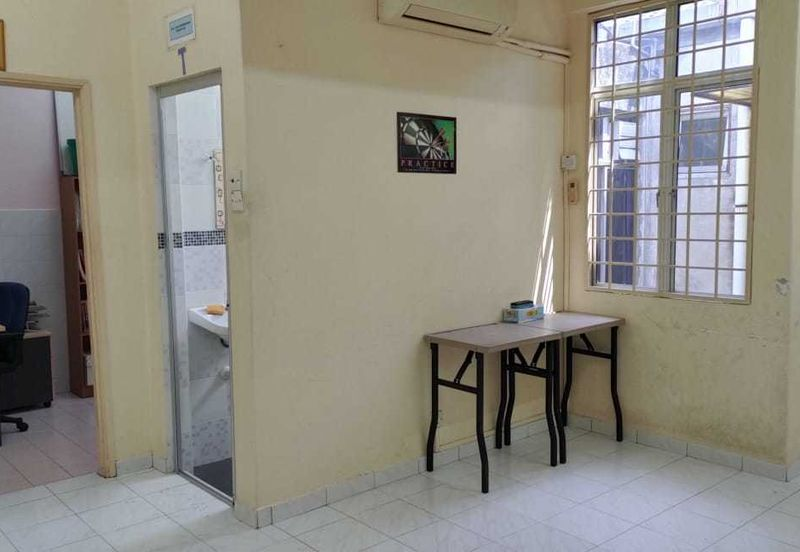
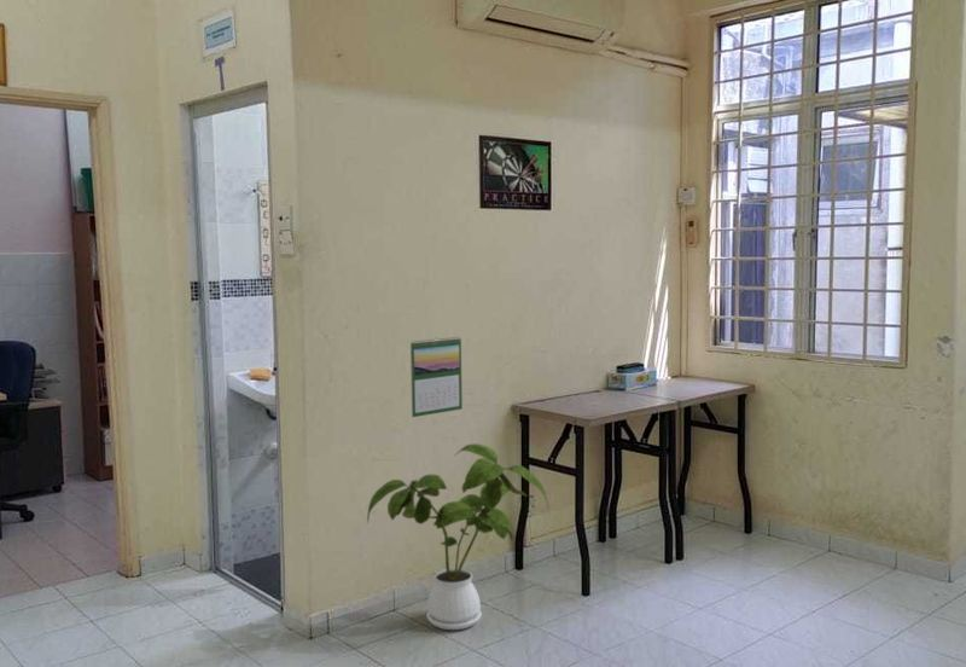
+ house plant (476, 535)
+ calendar (436, 375)
